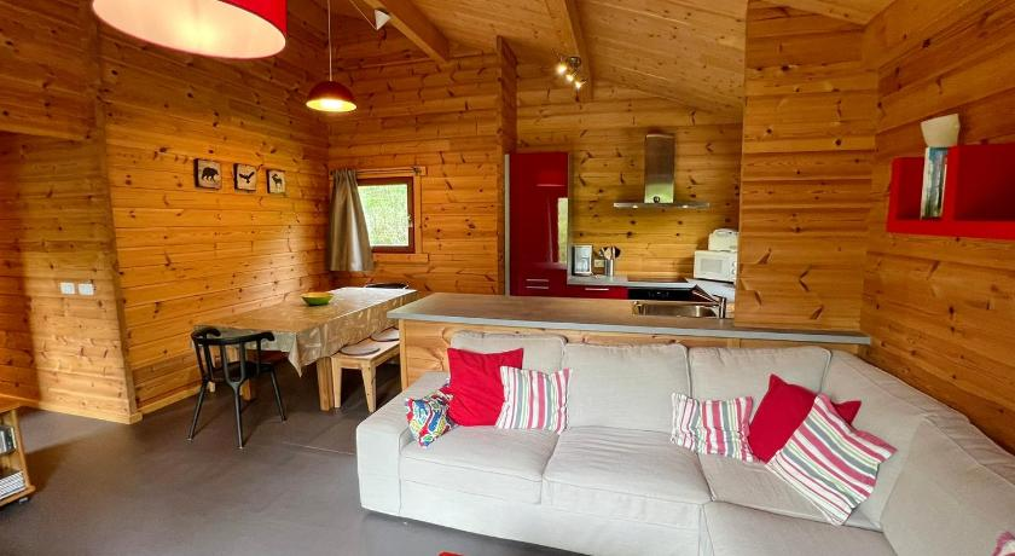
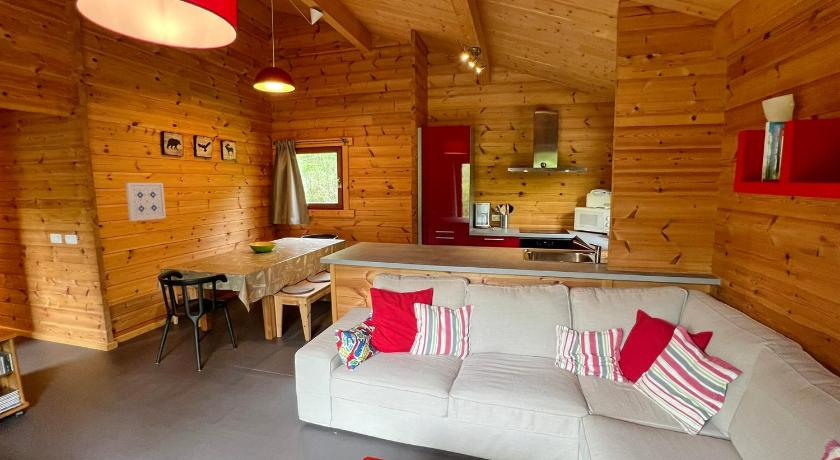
+ wall art (146, 201)
